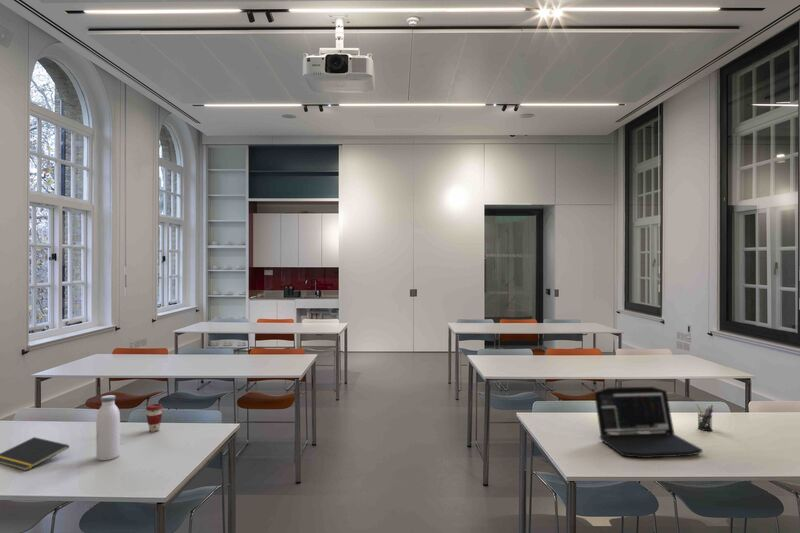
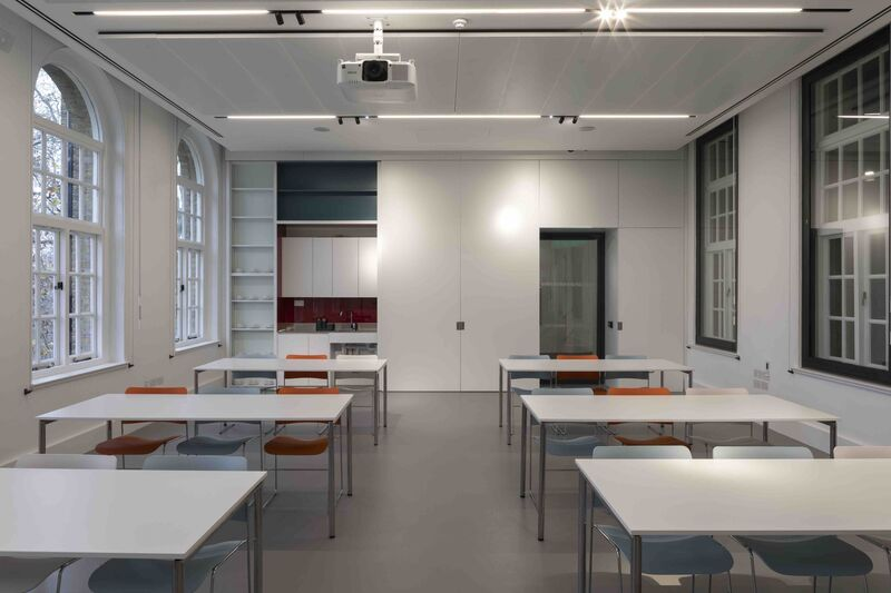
- notepad (30, 452)
- coffee cup (154, 417)
- pen holder (706, 416)
- laptop (646, 420)
- water bottle (108, 426)
